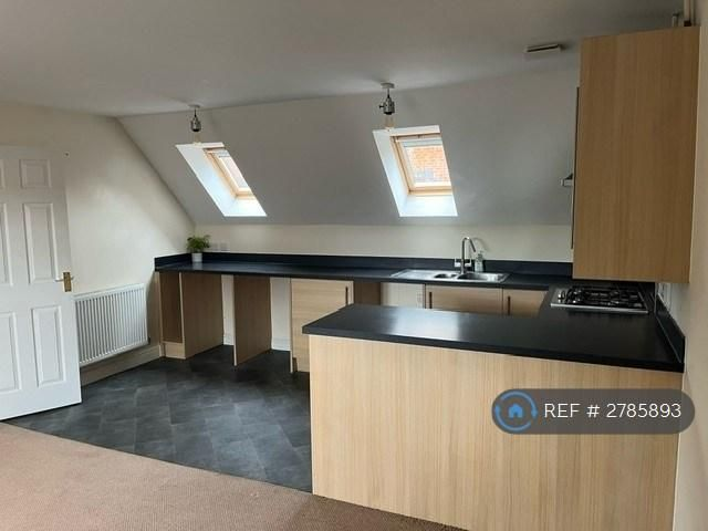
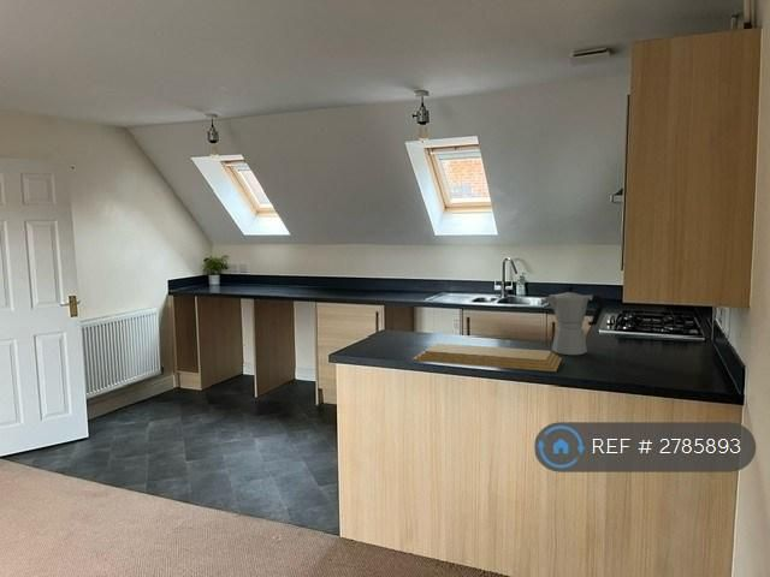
+ cutting board (486, 356)
+ moka pot (574, 319)
